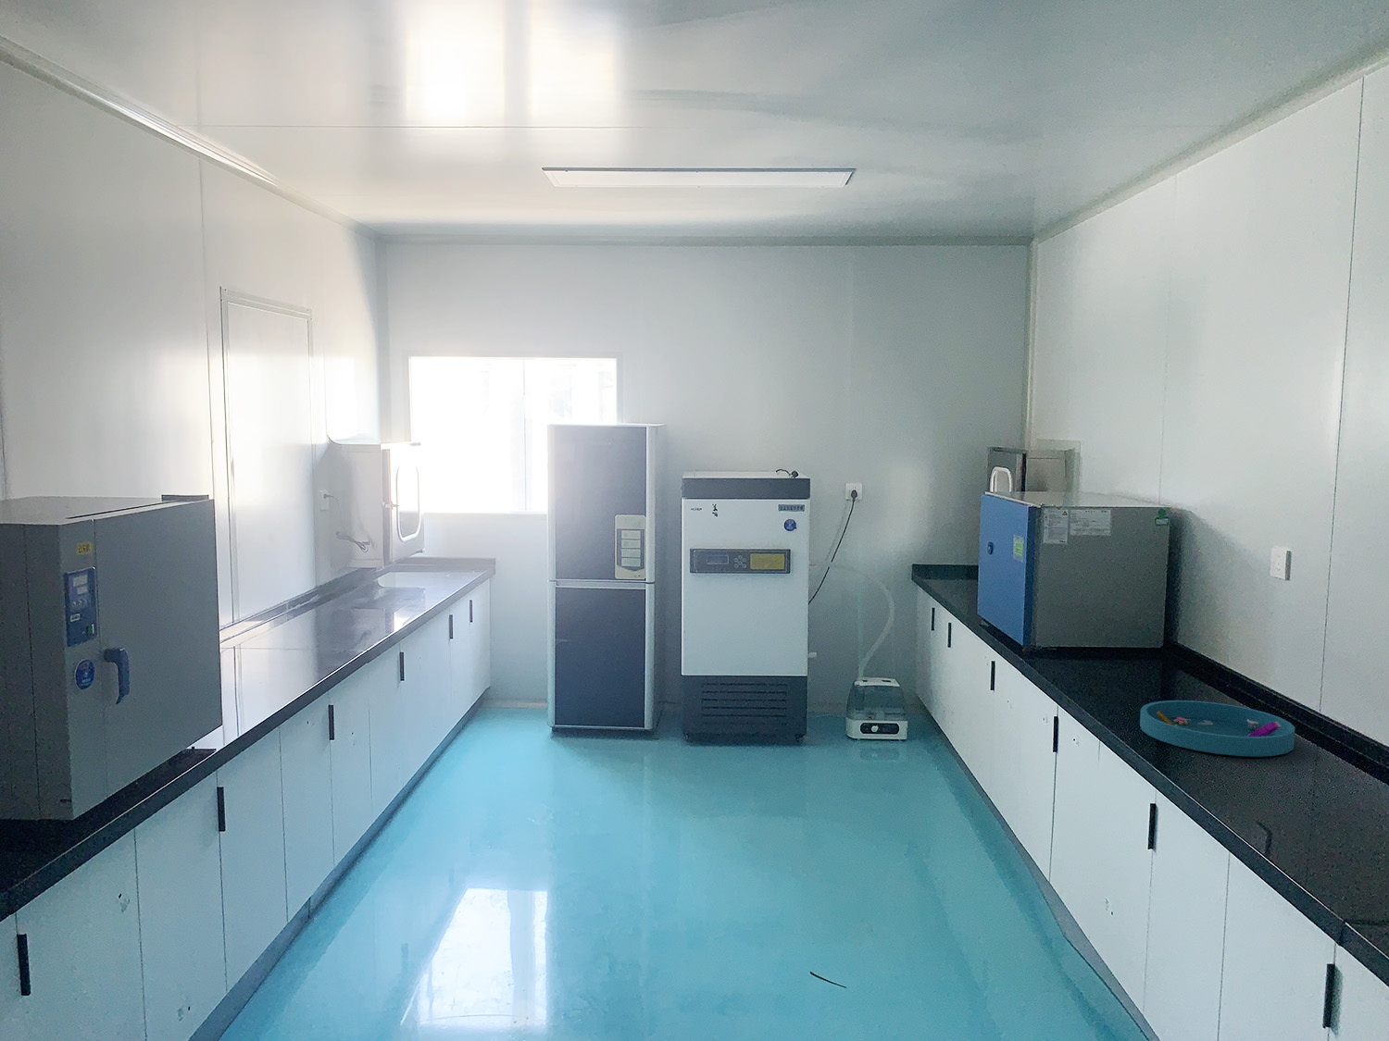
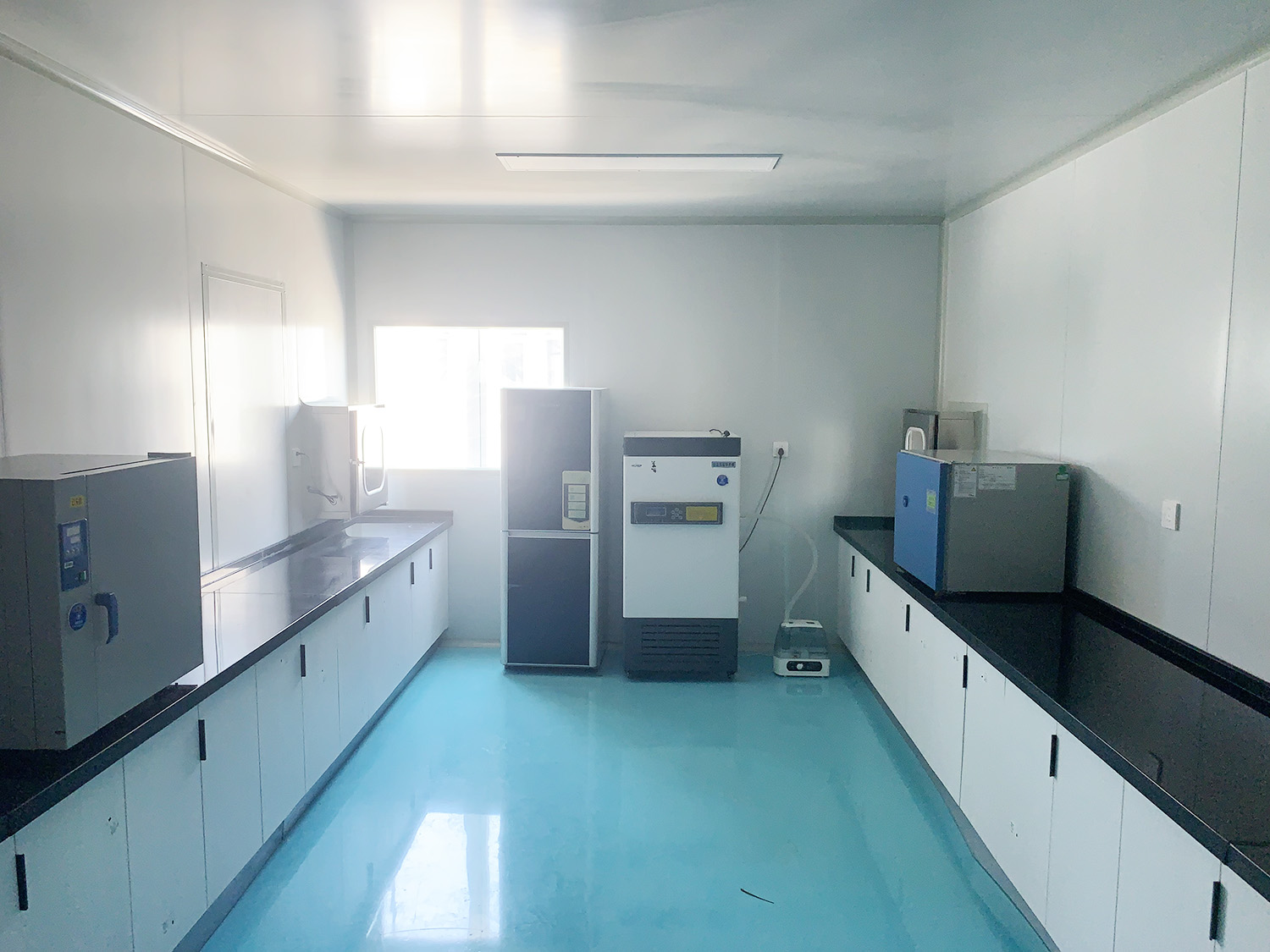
- storage tray (1215, 722)
